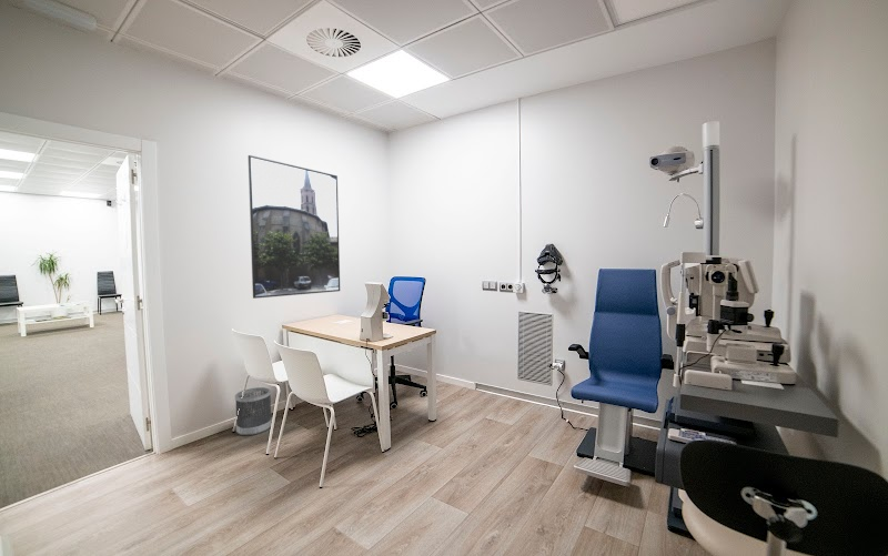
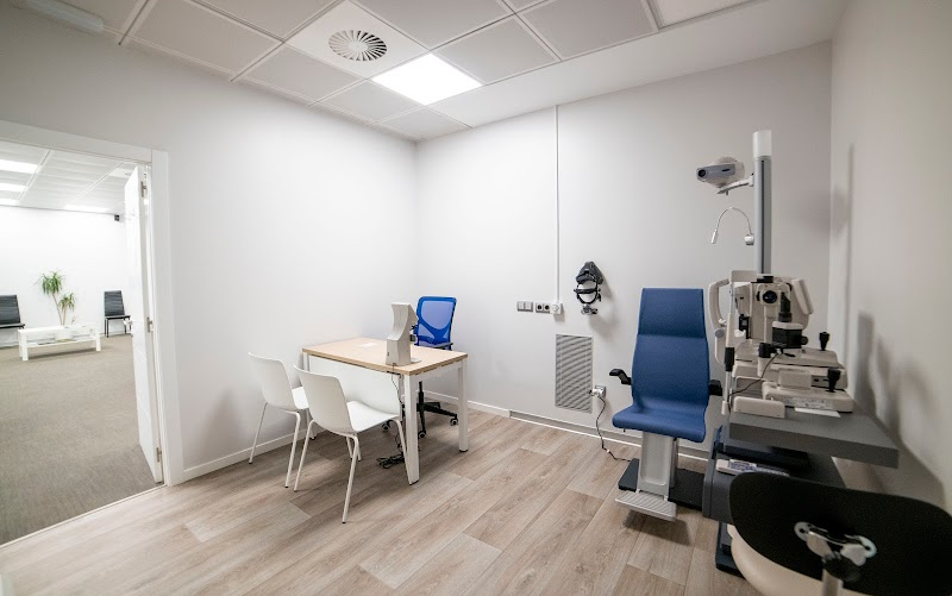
- wastebasket (253, 410)
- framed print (299, 231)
